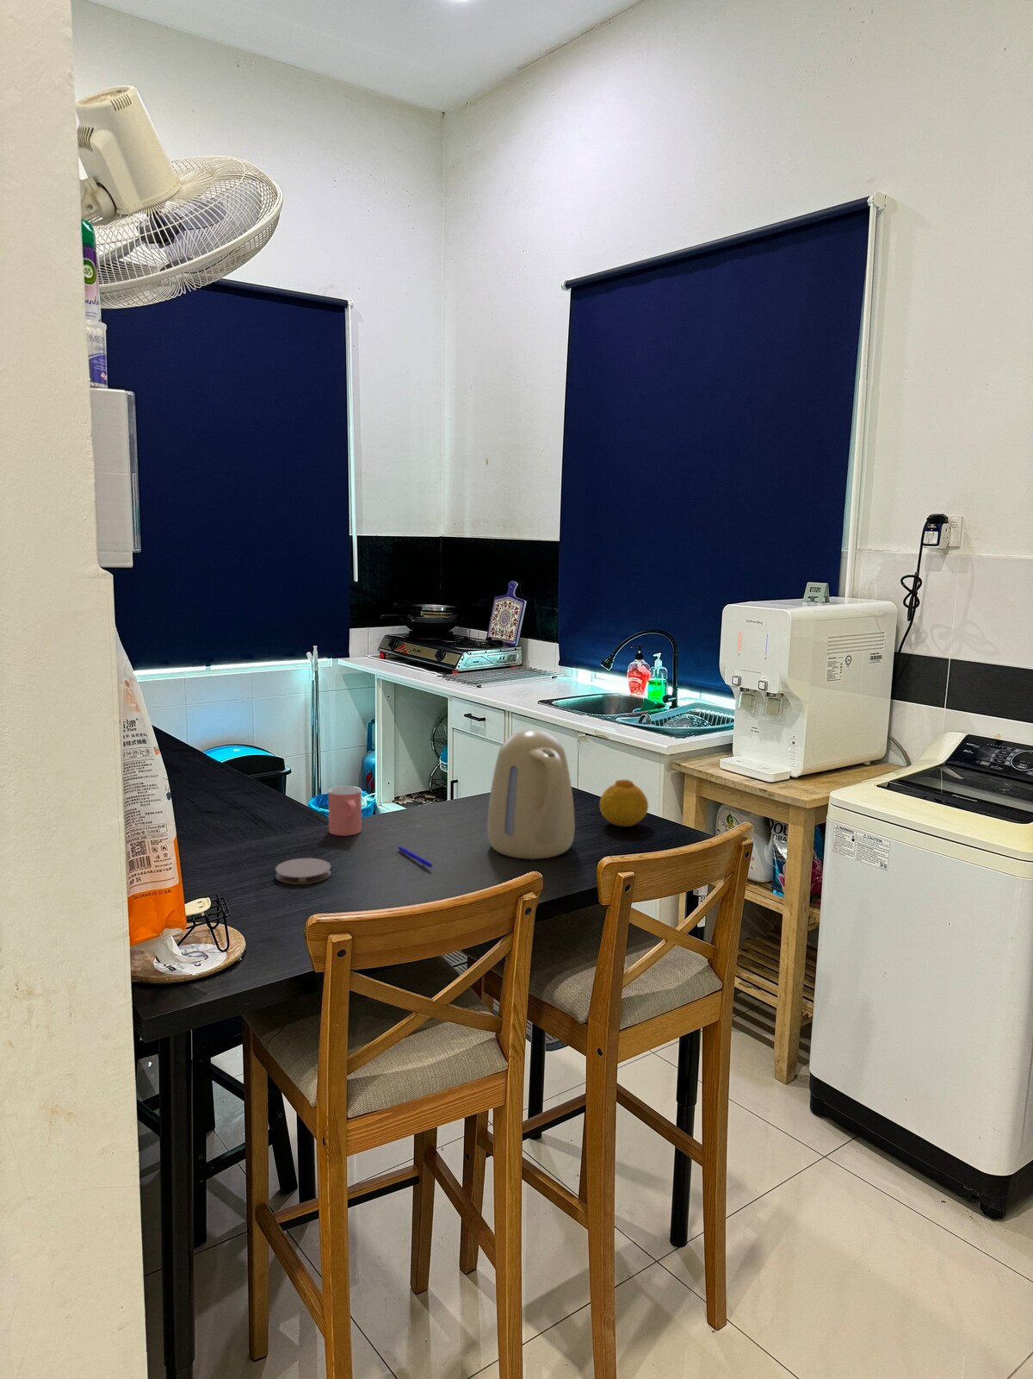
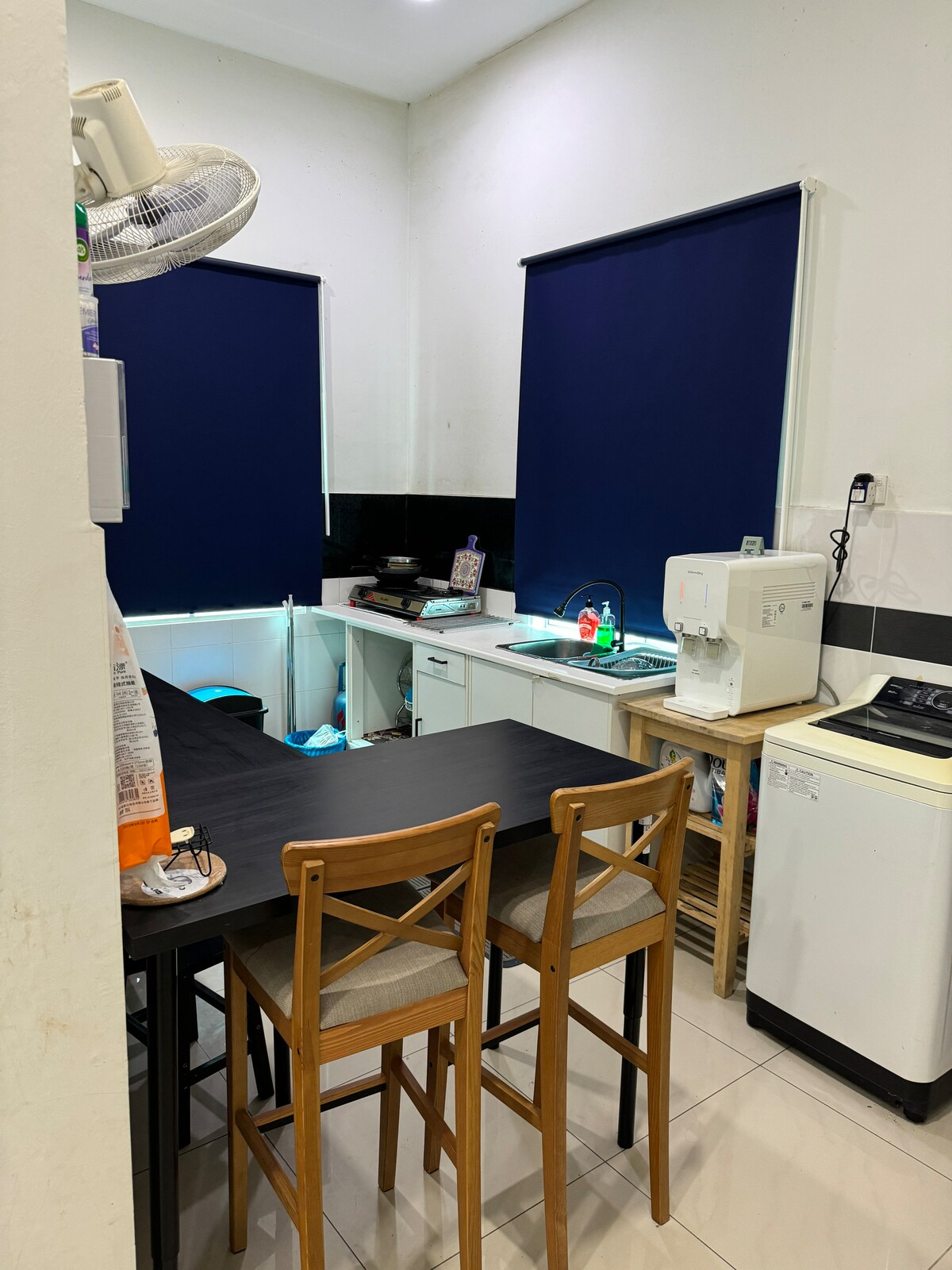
- kettle (534, 790)
- cup (347, 812)
- coaster (303, 871)
- fruit (623, 802)
- pen (413, 856)
